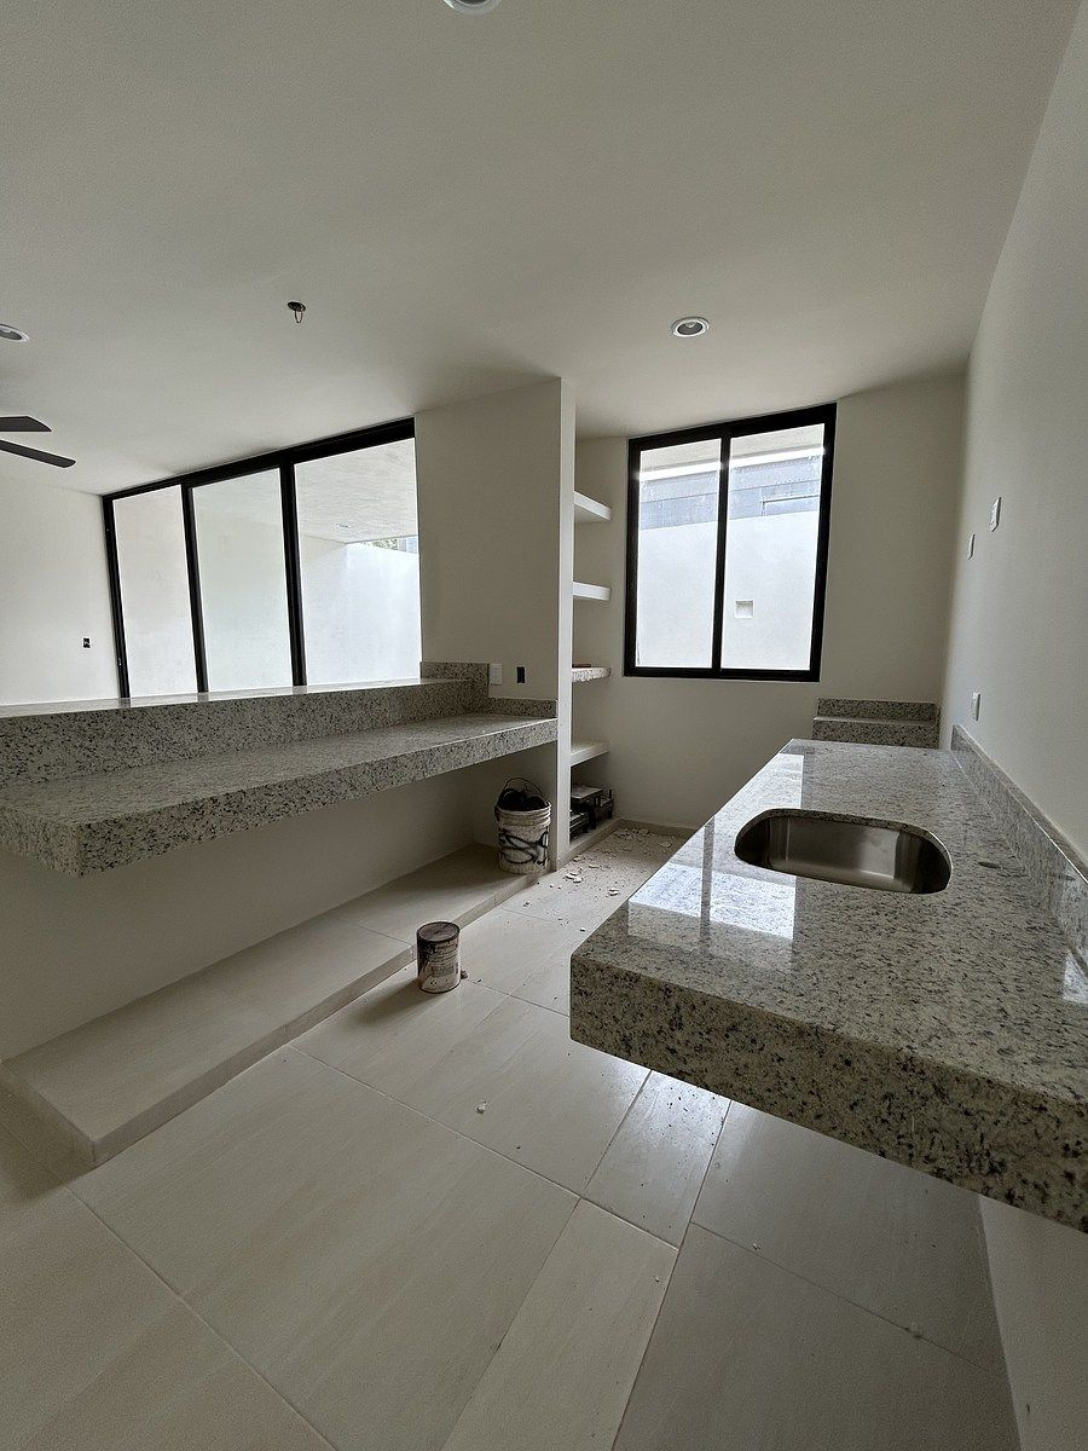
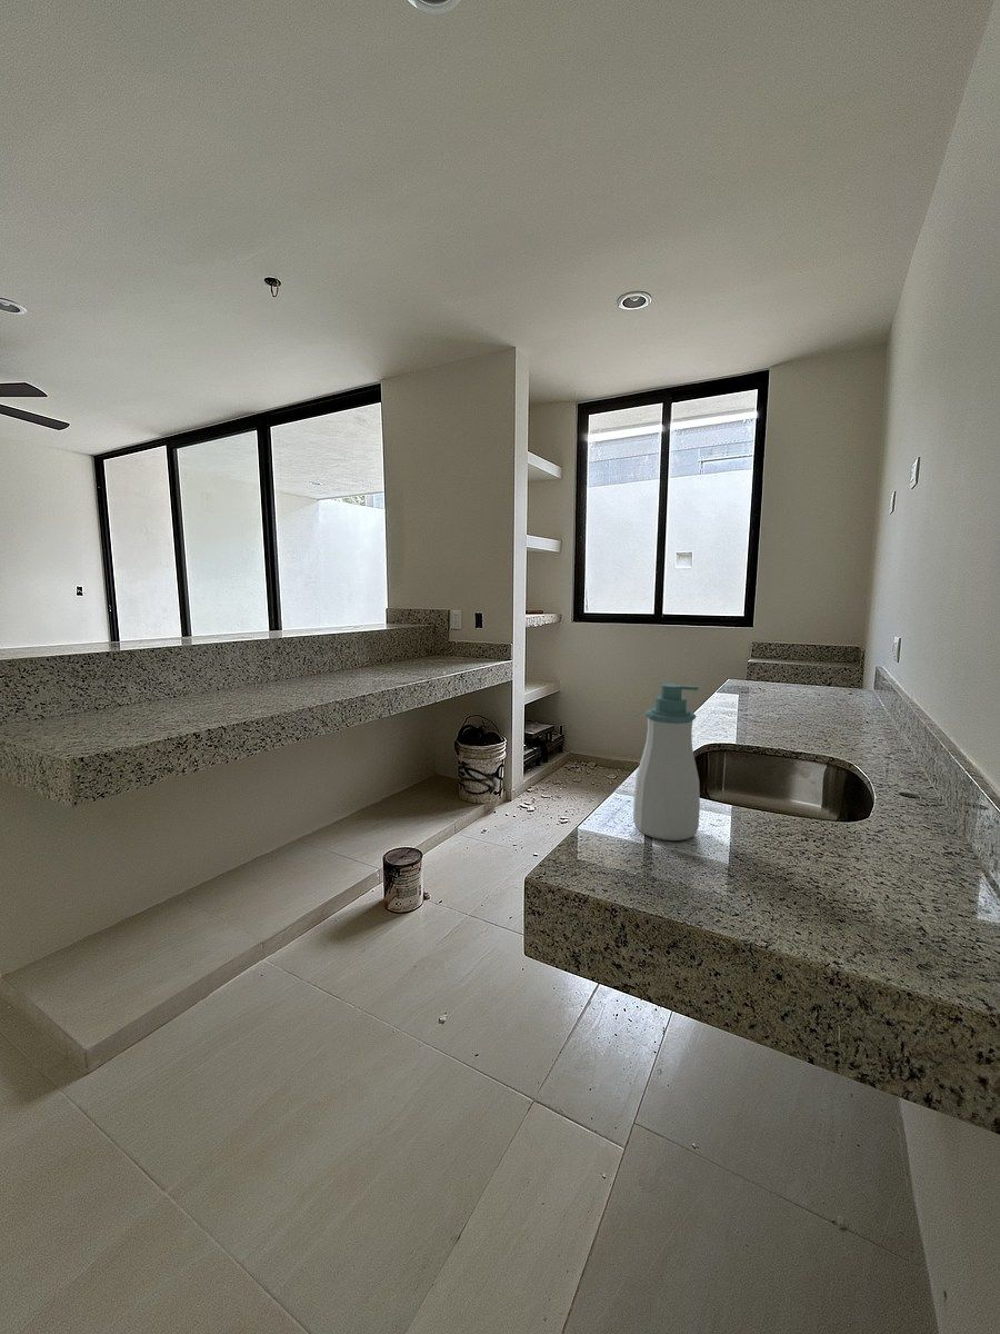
+ soap bottle (668, 758)
